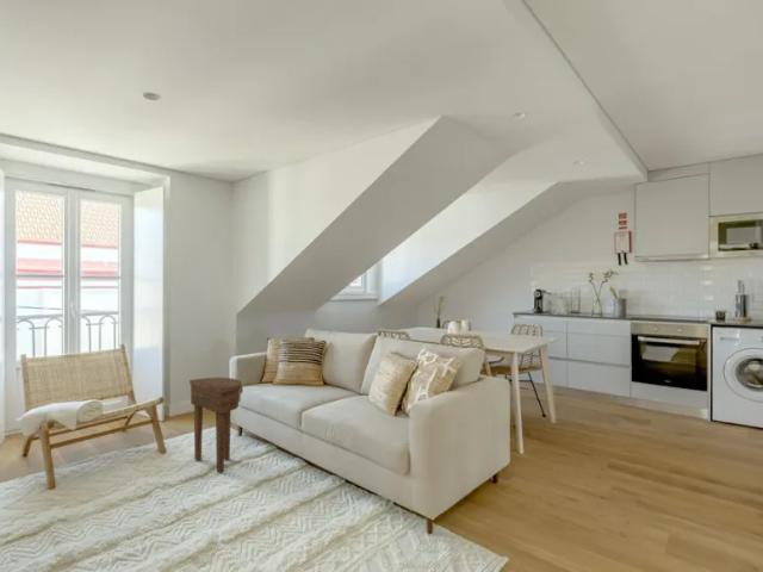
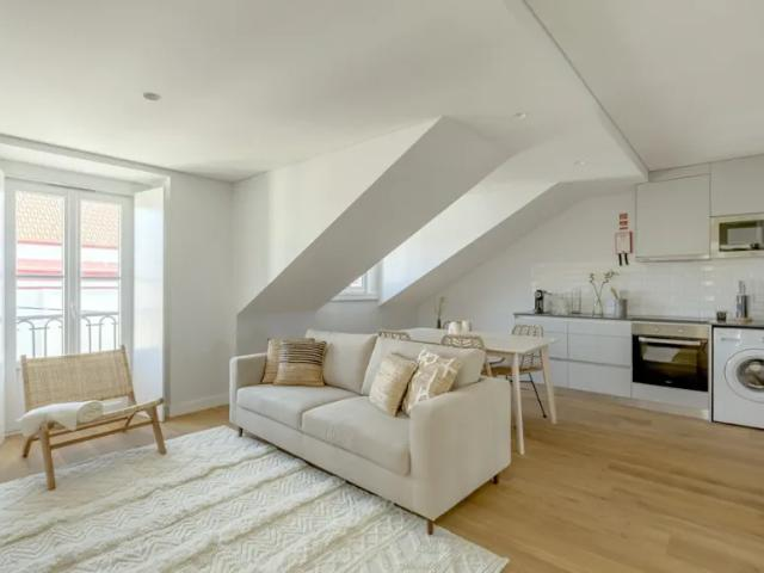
- side table (216, 423)
